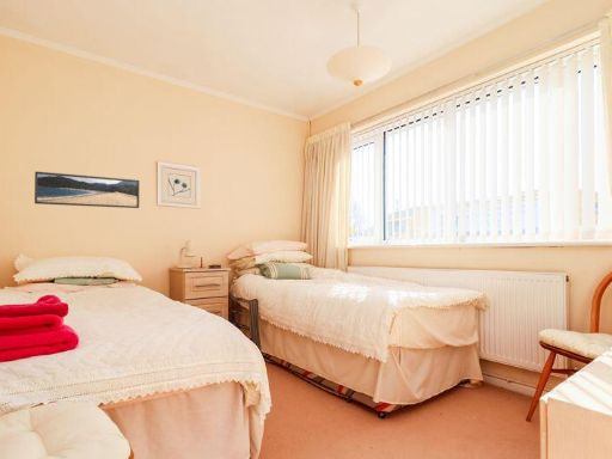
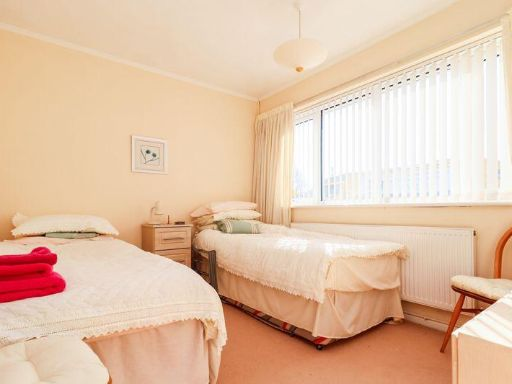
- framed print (90, 190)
